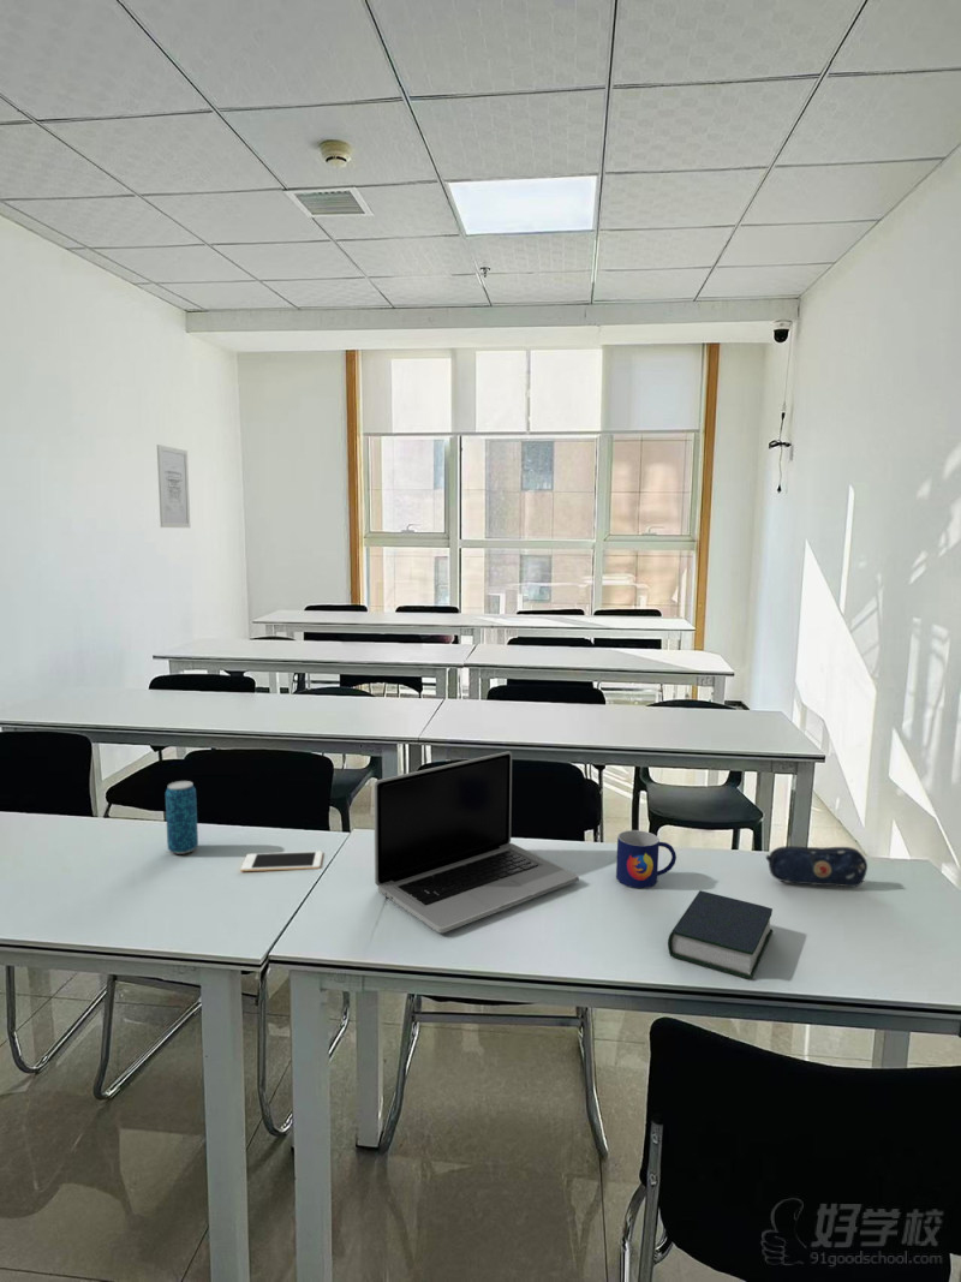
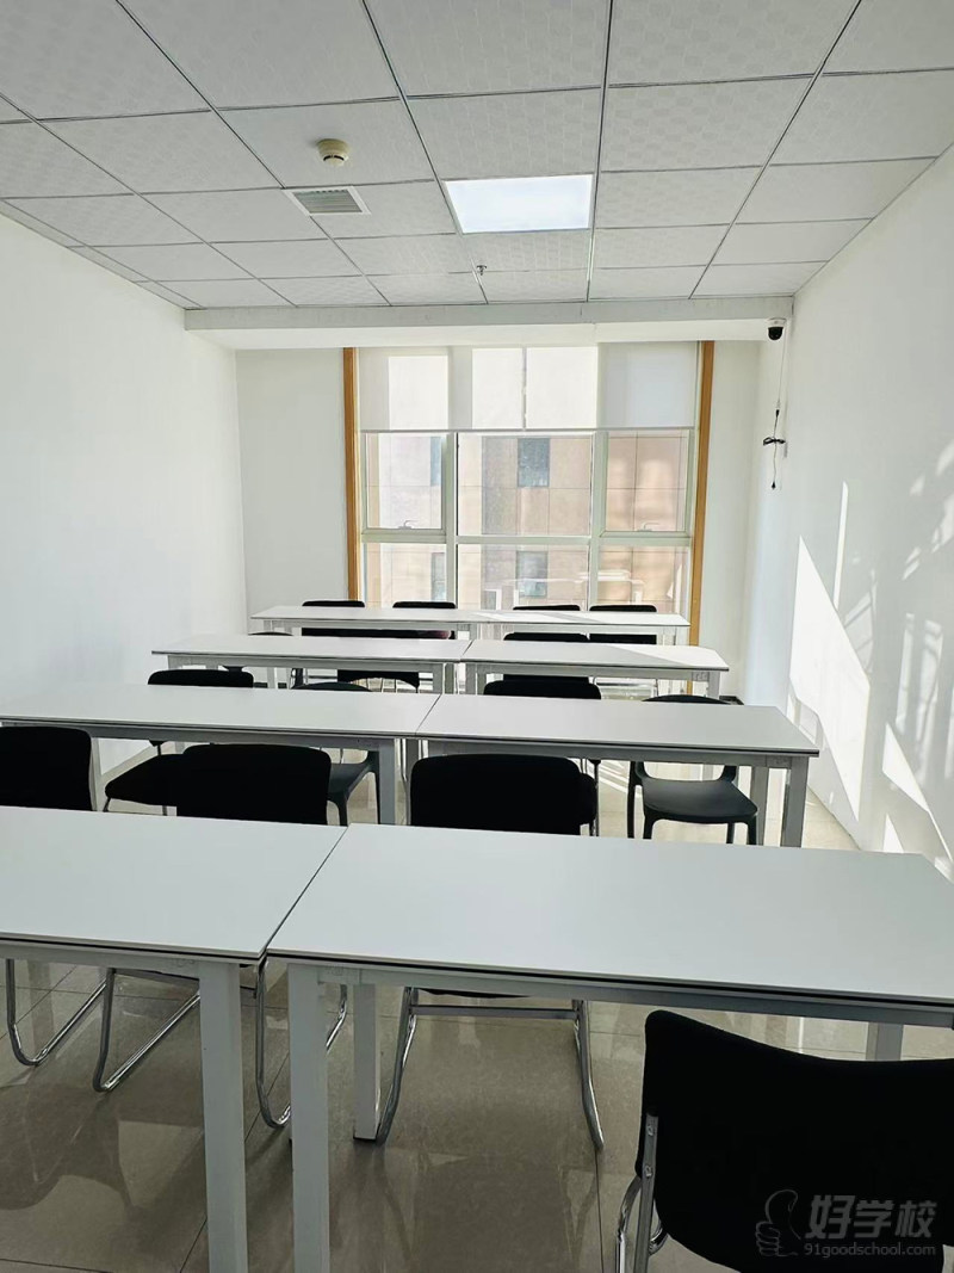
- cell phone (282, 860)
- wall art (174, 488)
- beverage can (181, 817)
- laptop (479, 833)
- book (722, 930)
- pencil case (817, 865)
- mug (646, 858)
